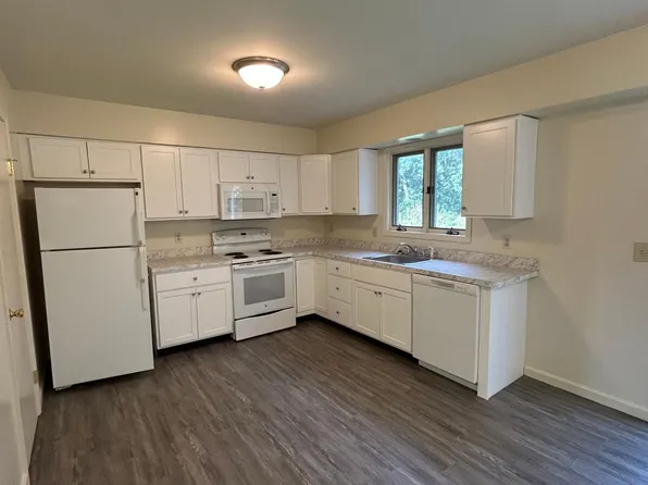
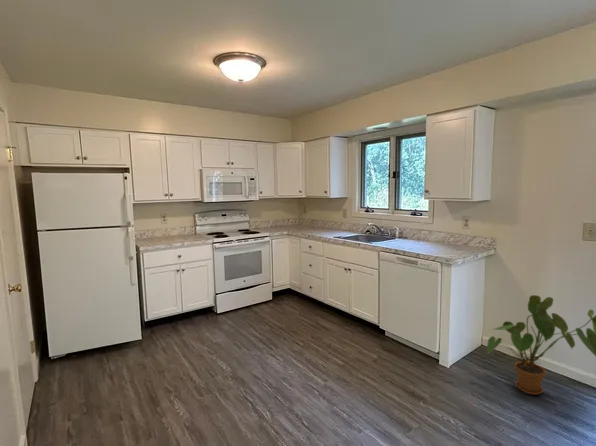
+ house plant (541, 343)
